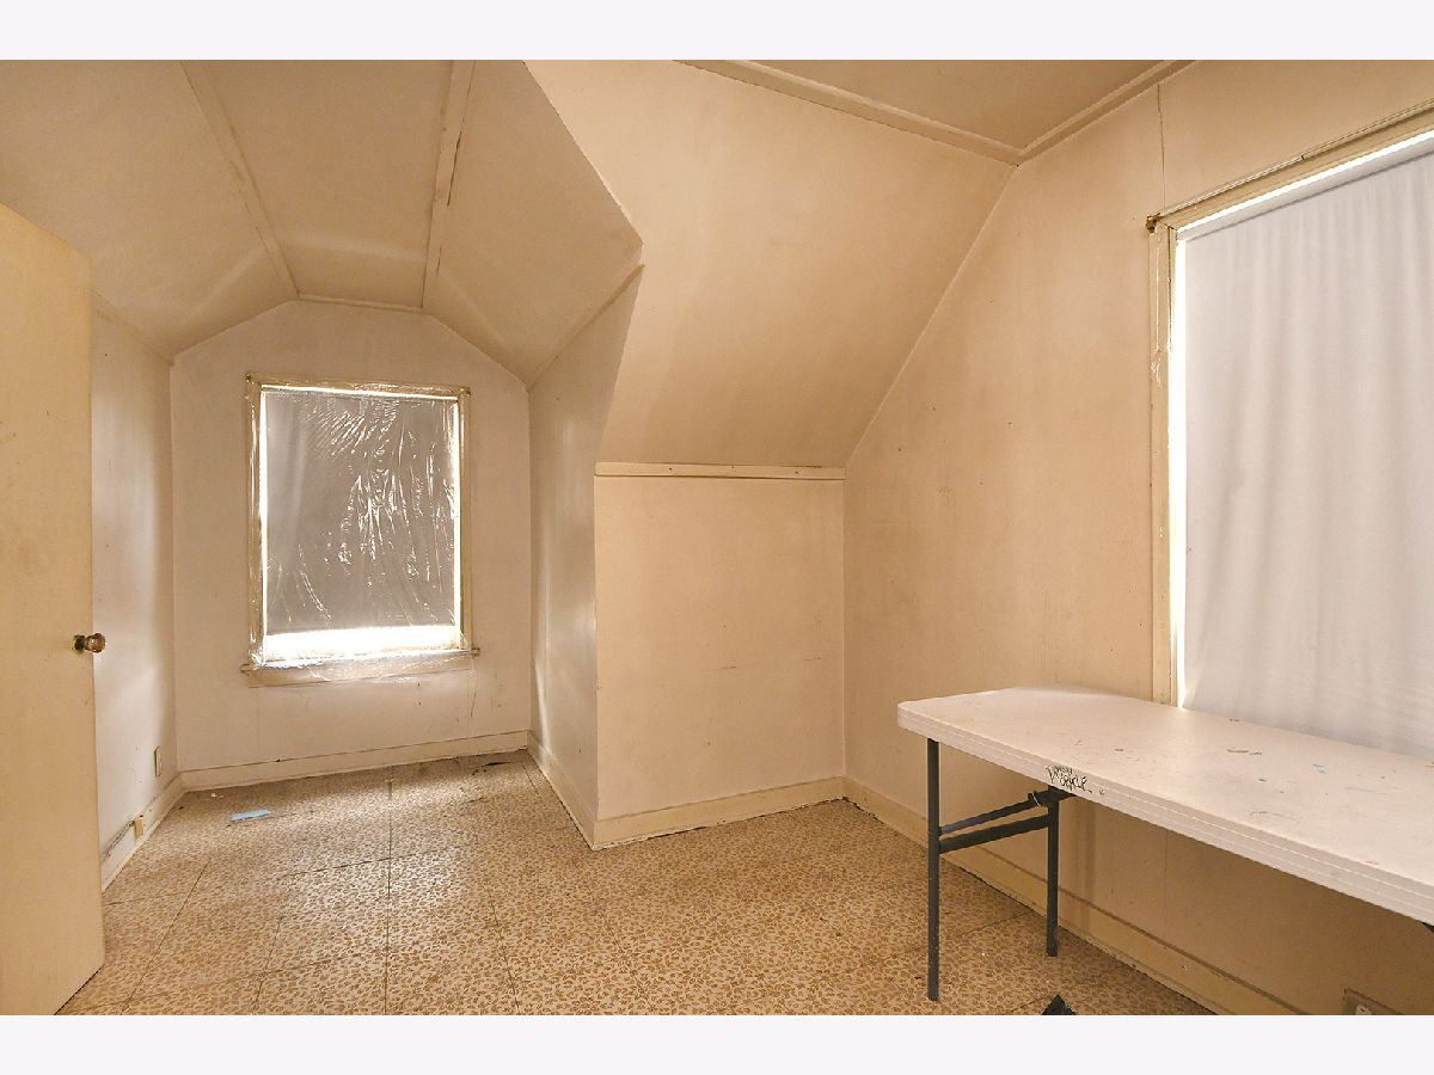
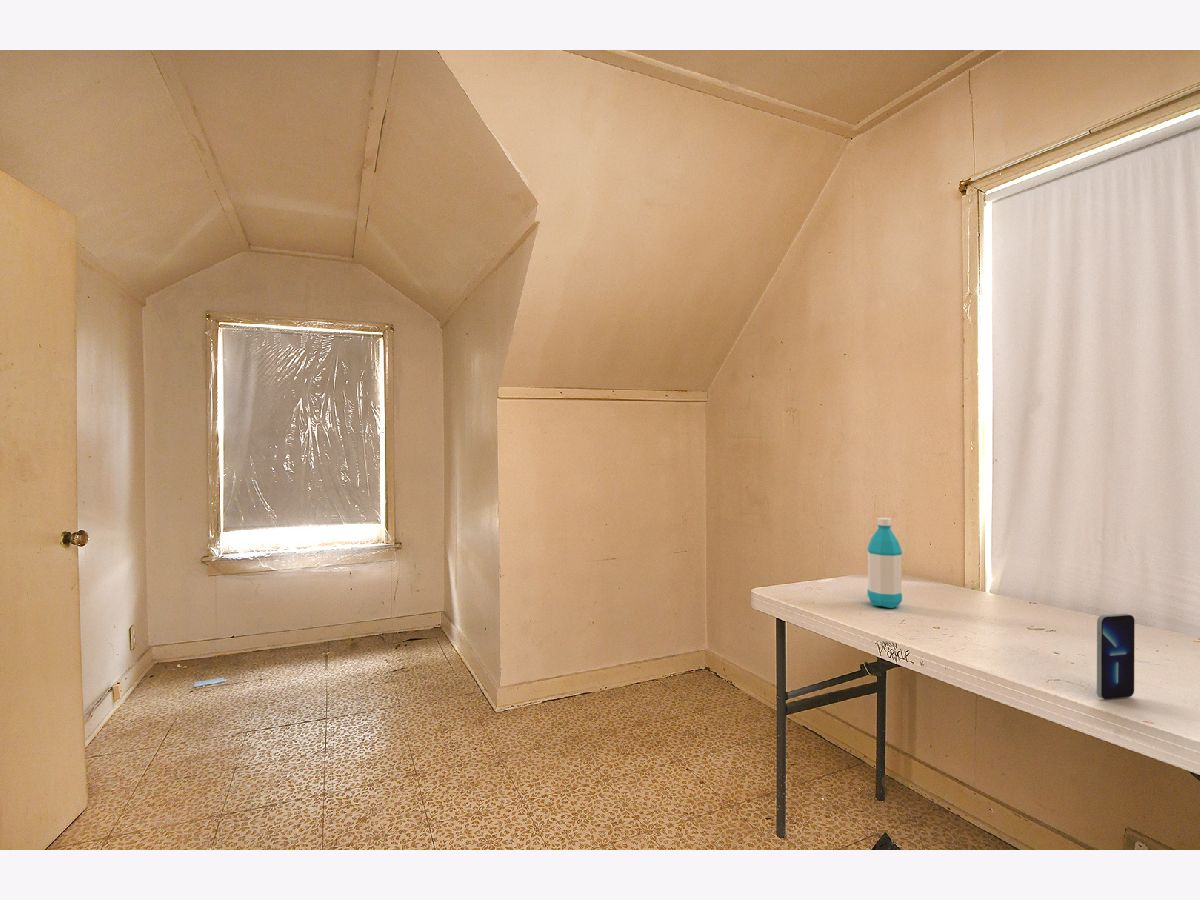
+ water bottle (884, 561)
+ smartphone (1114, 655)
